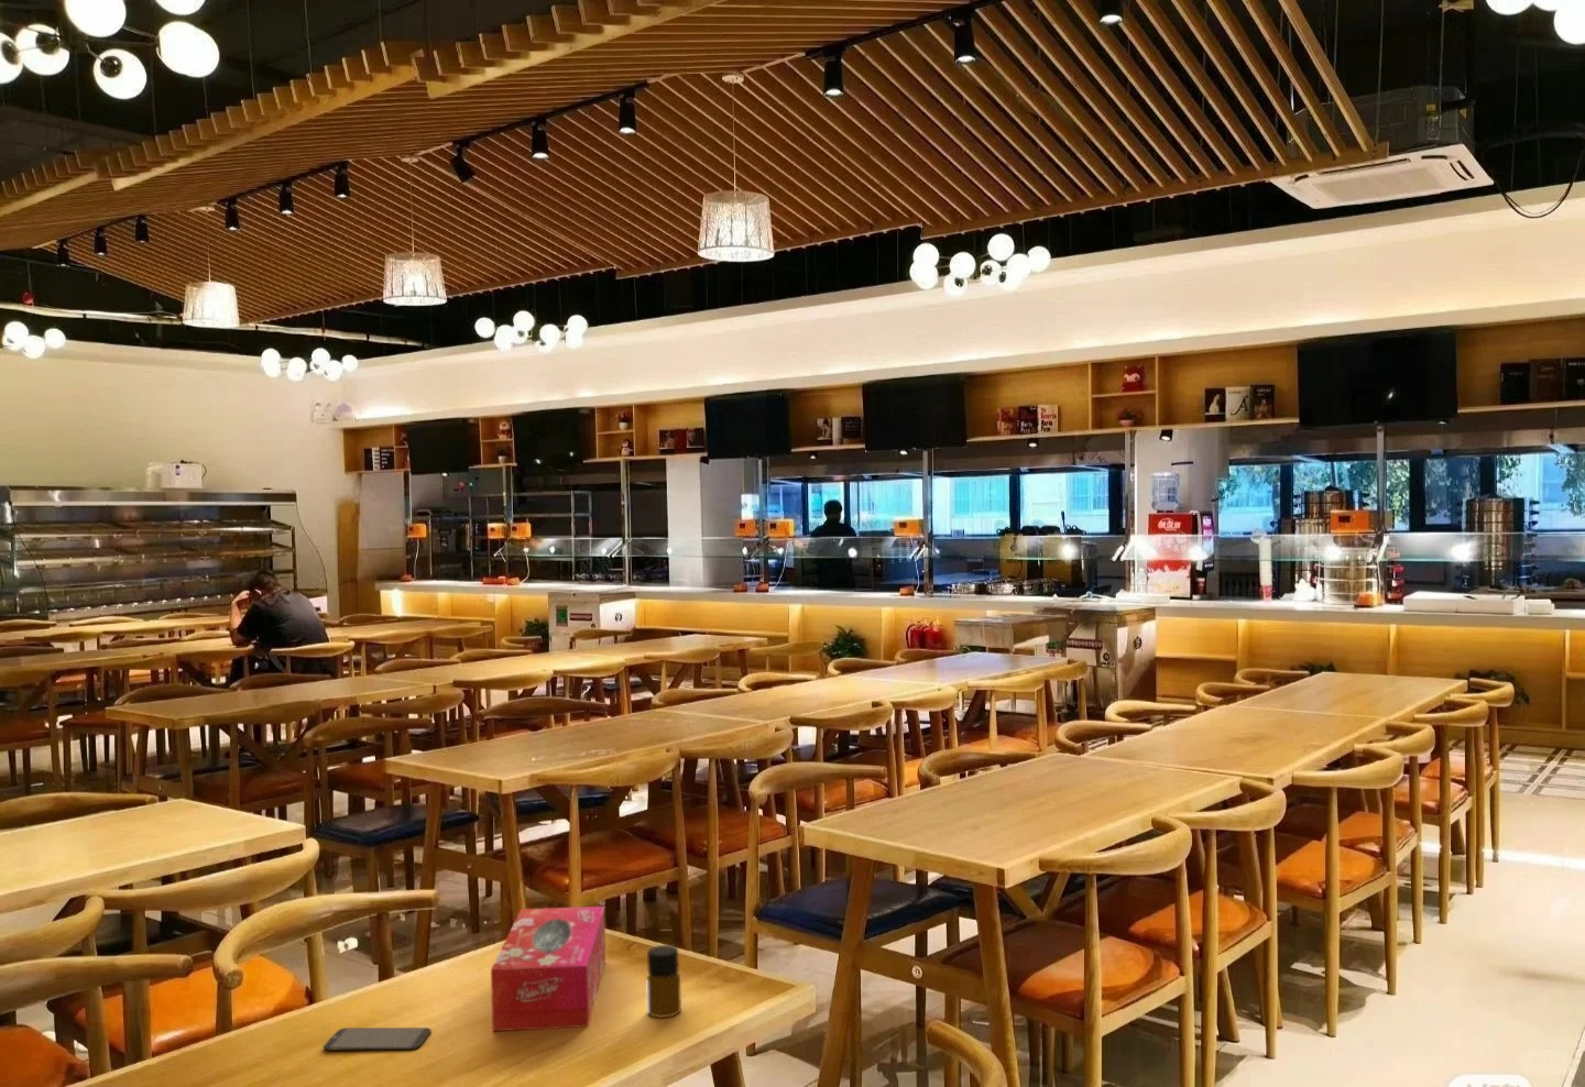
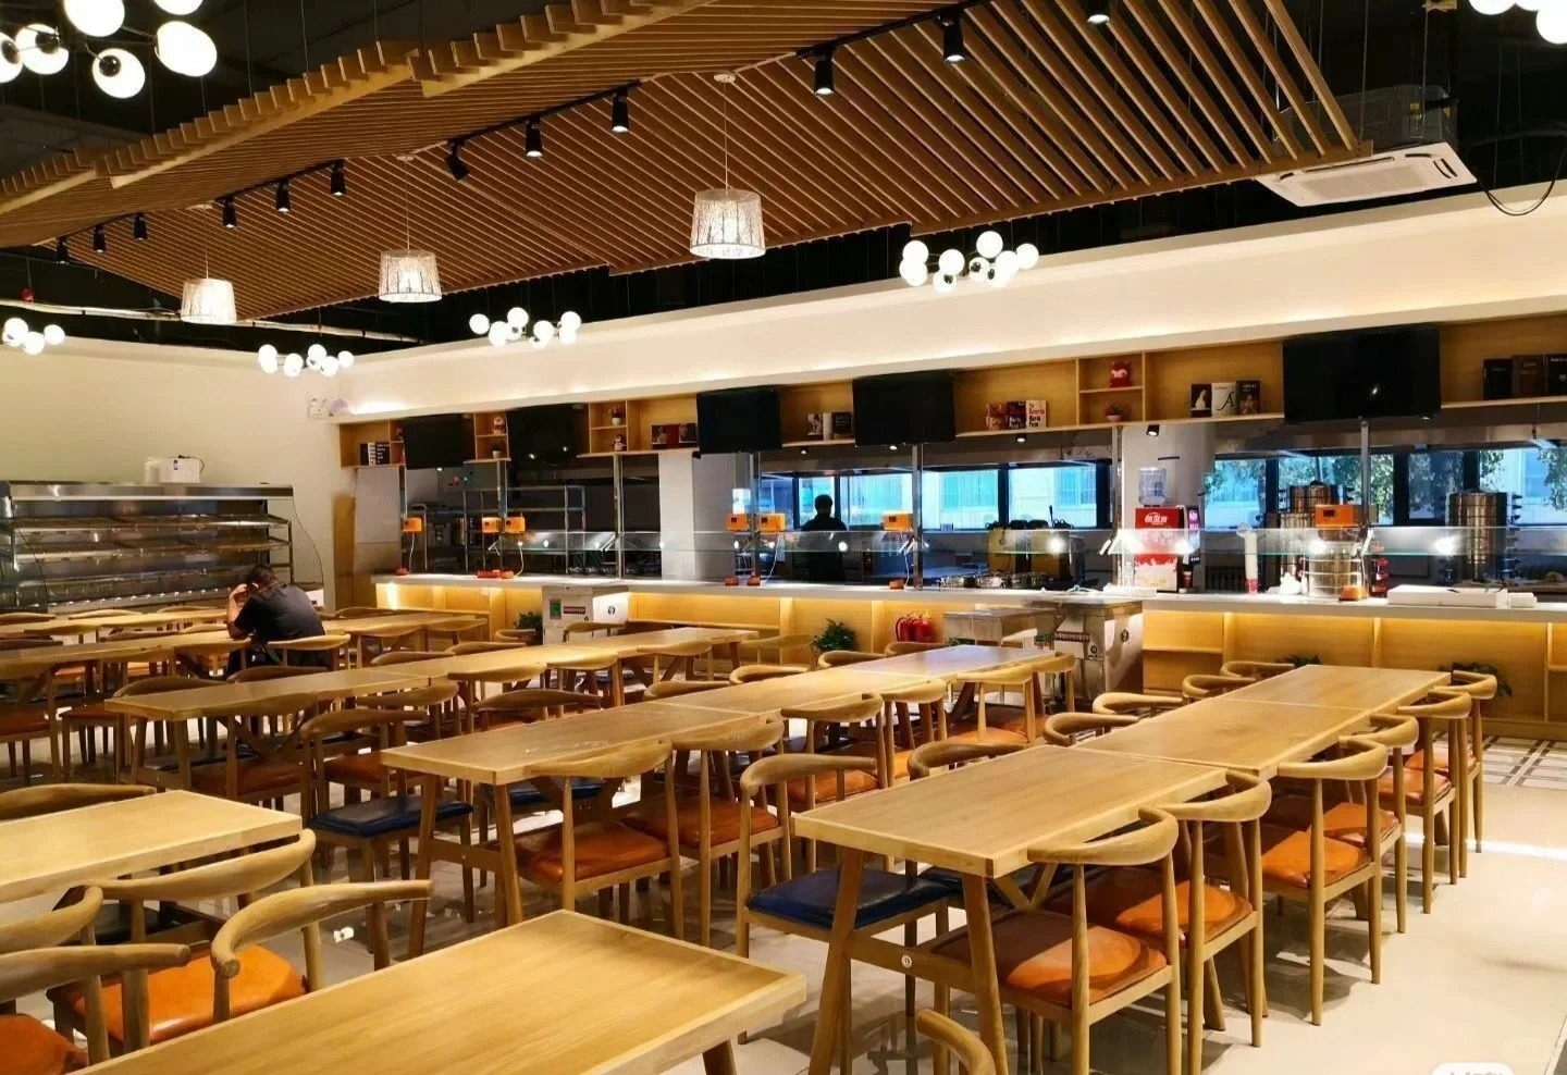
- tissue box (552, 964)
- bottle (662, 980)
- smartphone (377, 1038)
